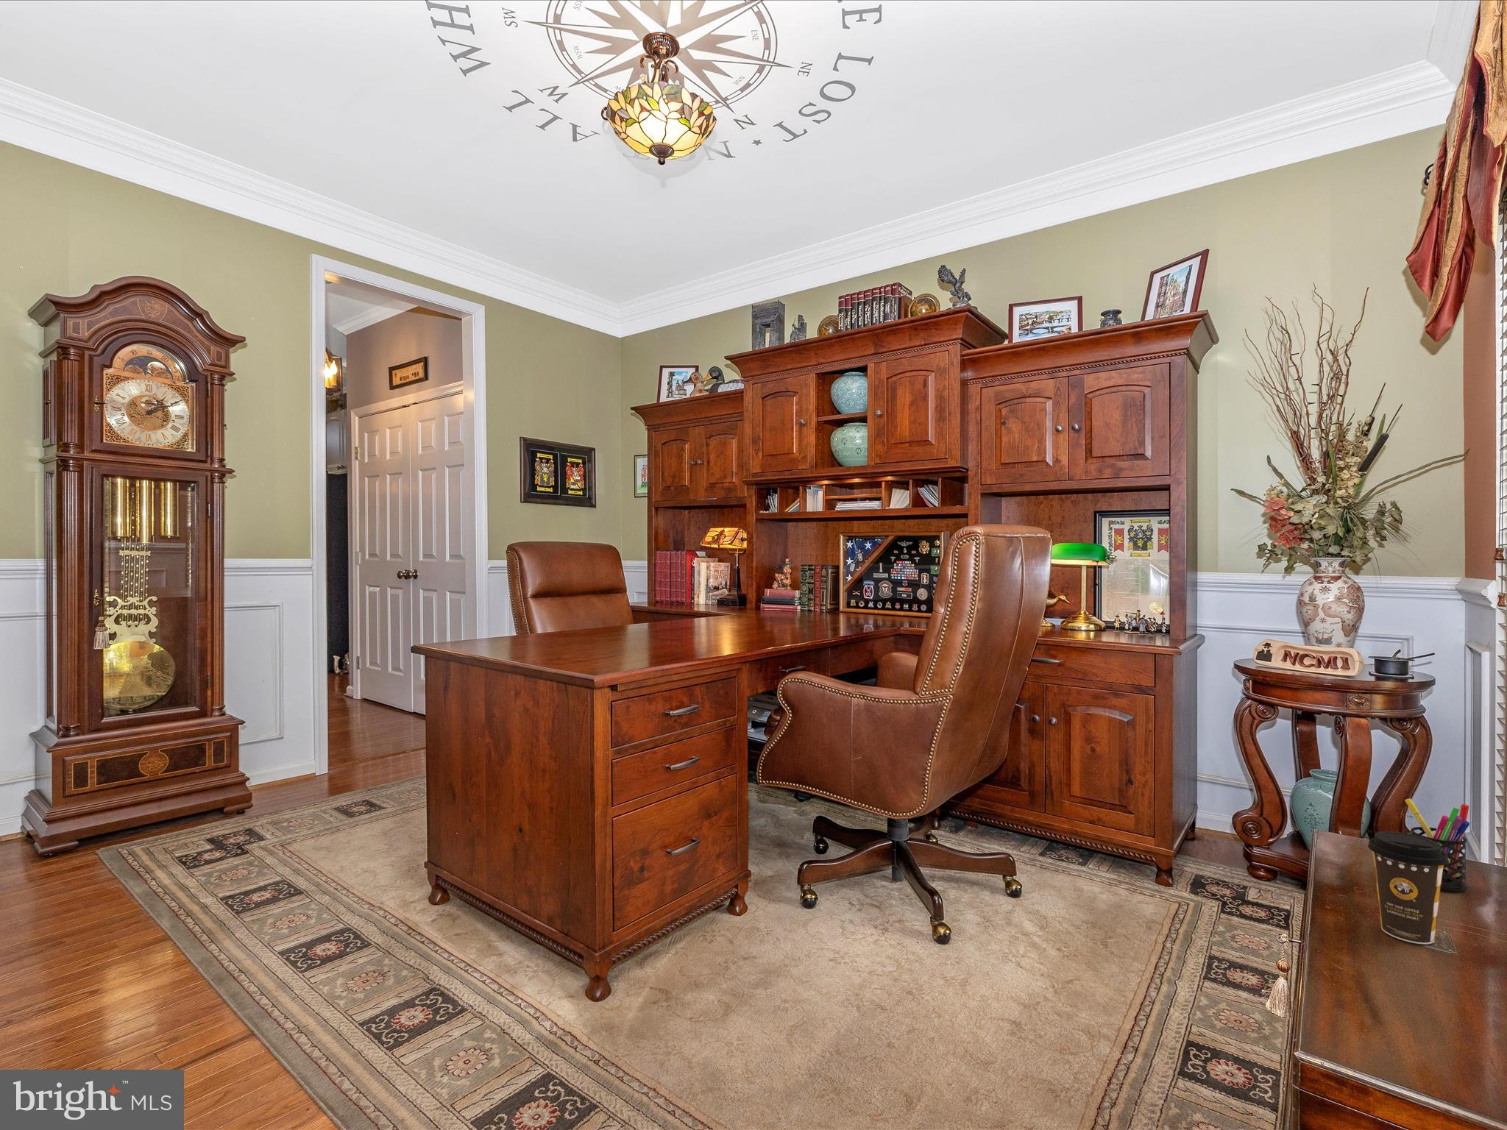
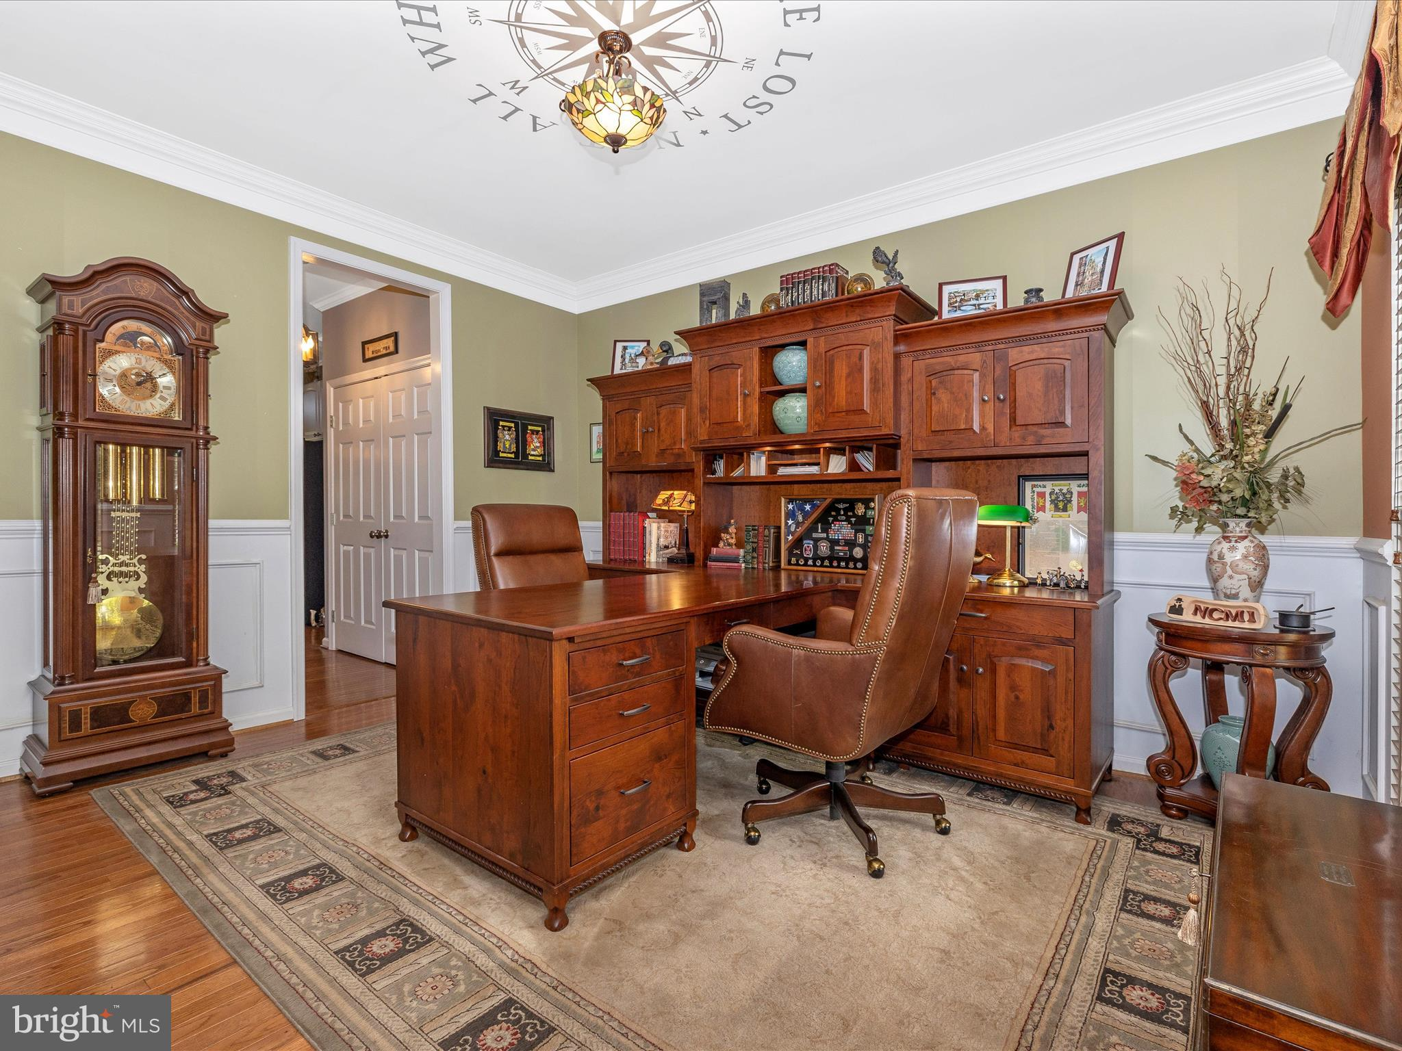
- pen holder (1444, 840)
- coffee cup (1407, 887)
